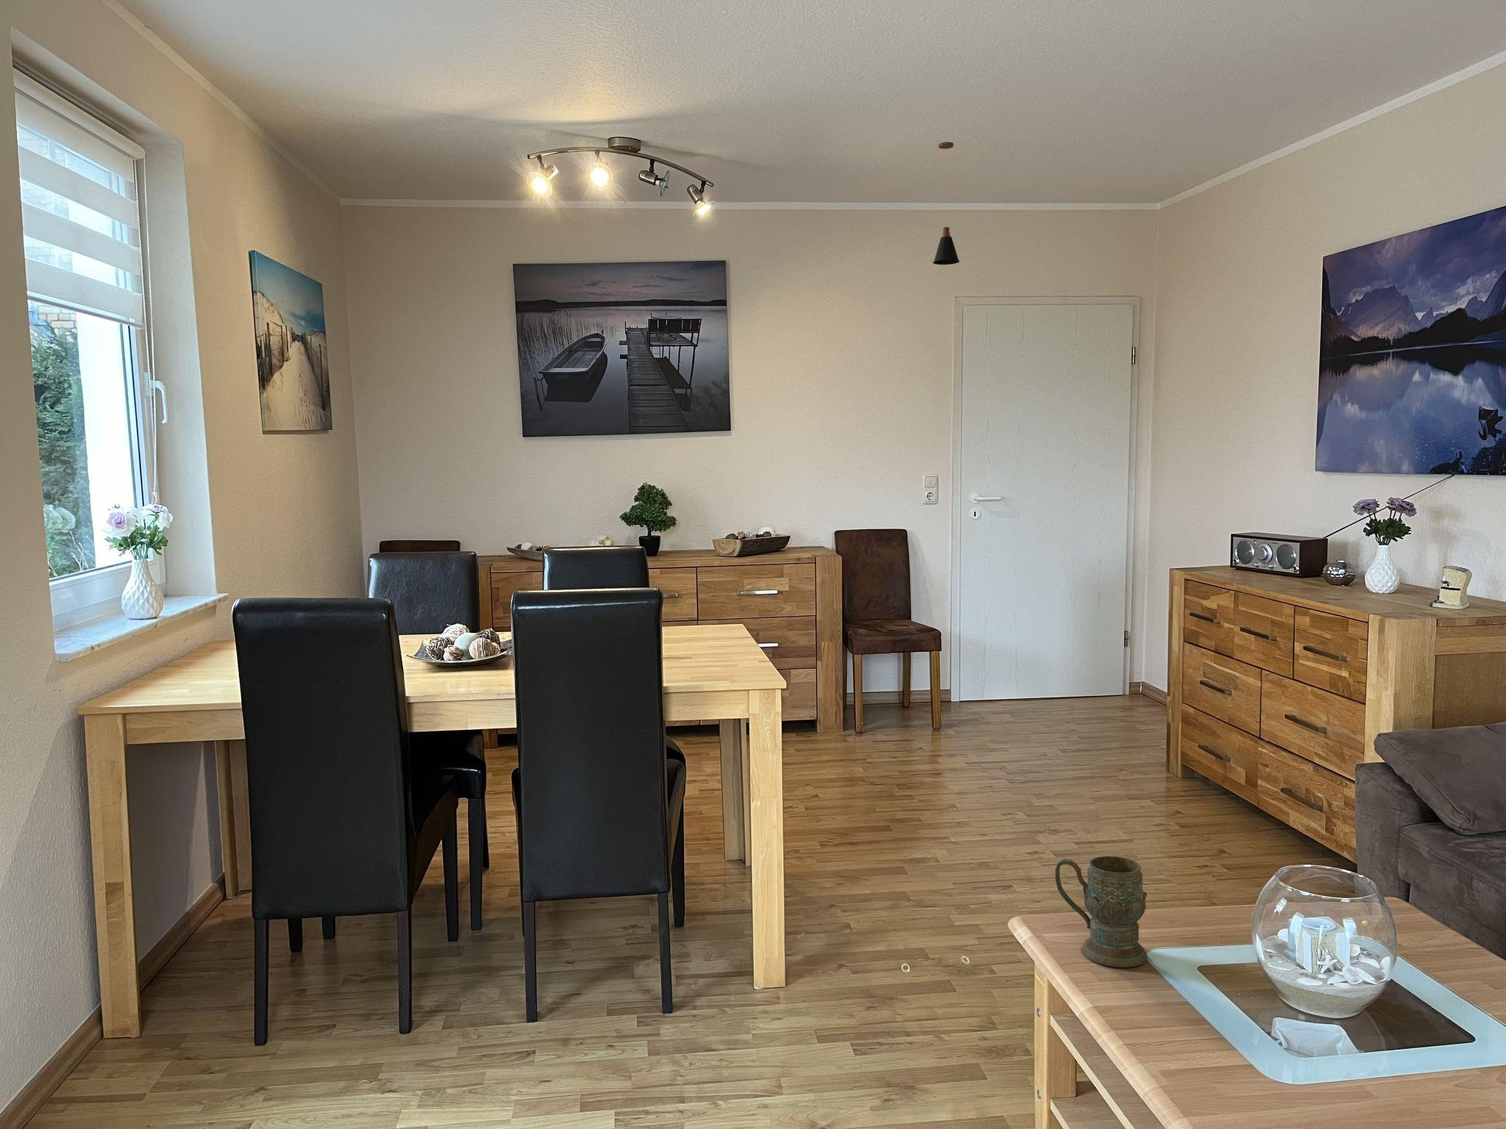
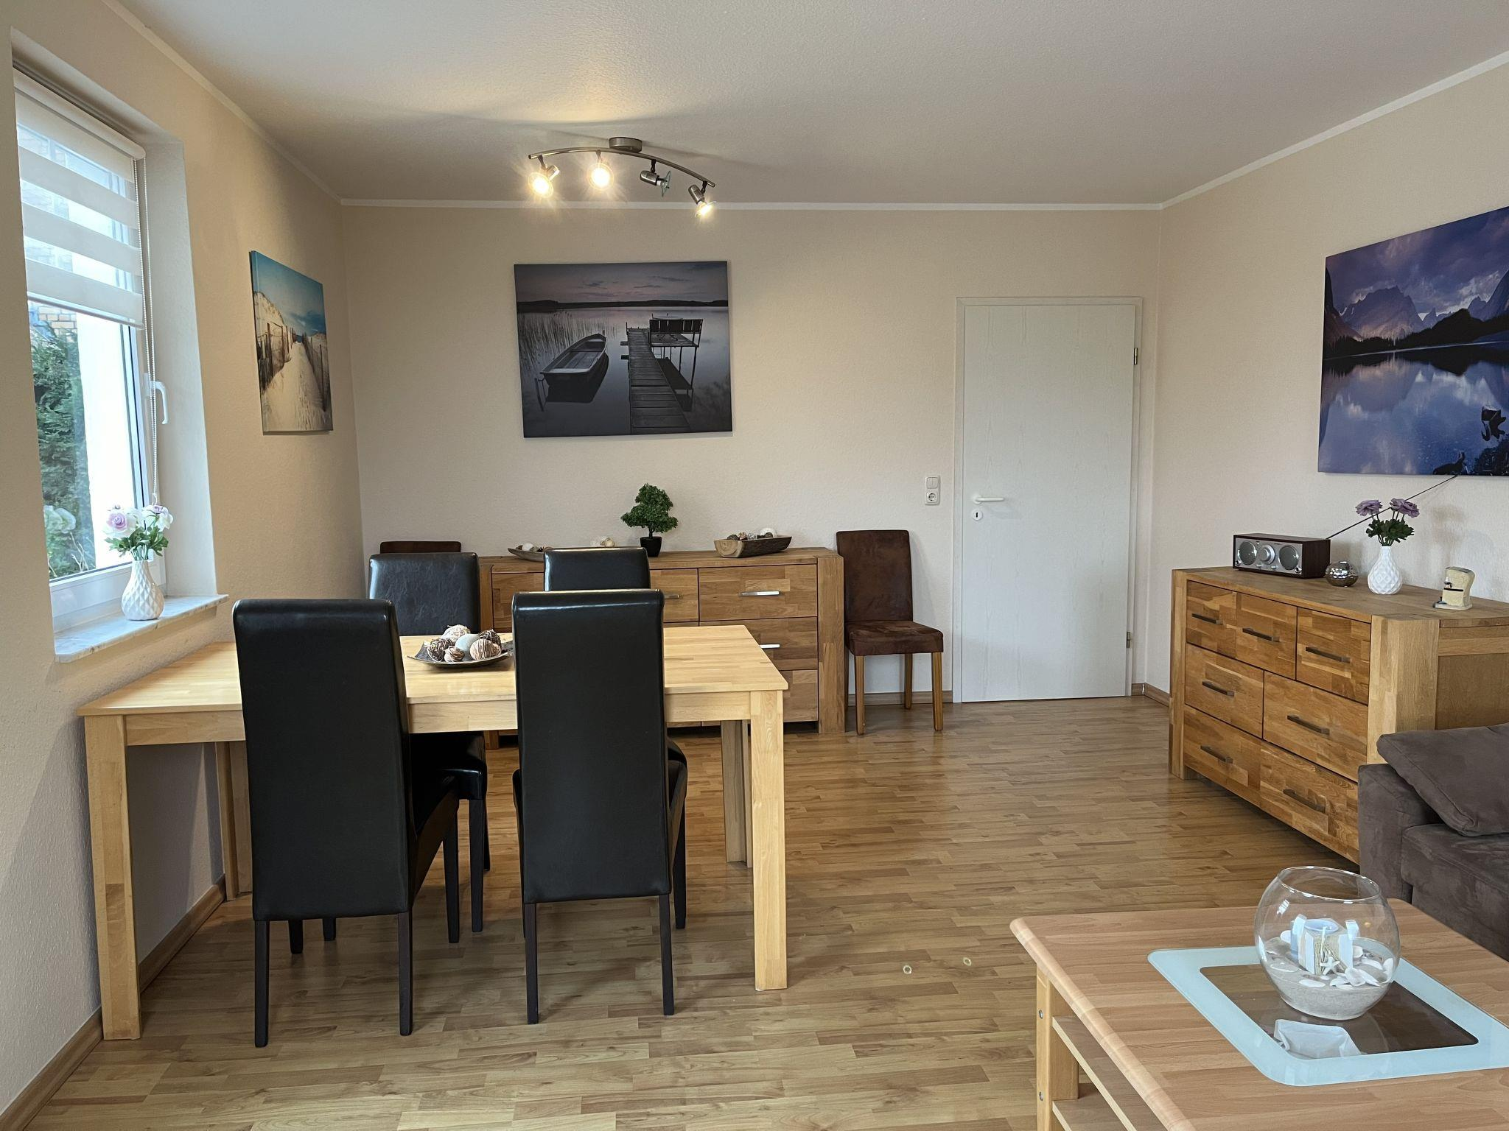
- pendant lamp (945, 181)
- mug (1100, 906)
